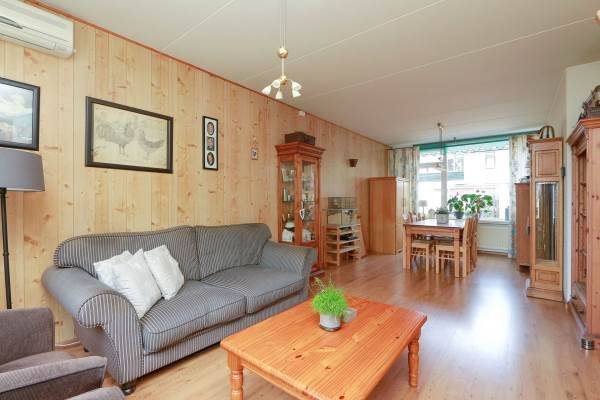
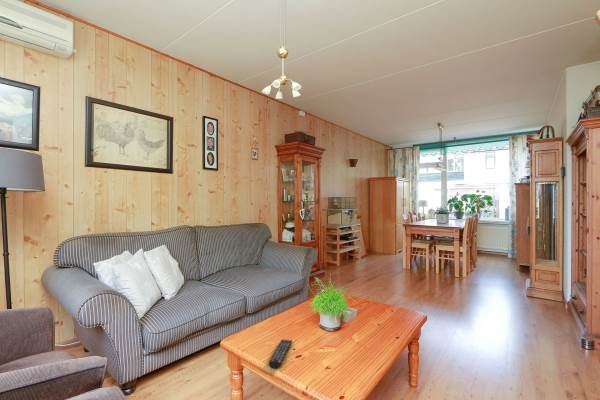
+ remote control (281, 352)
